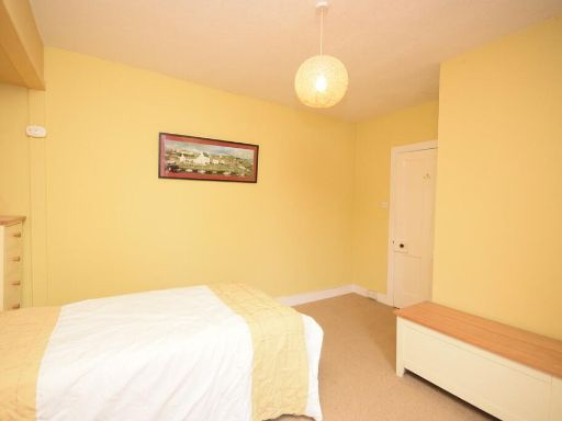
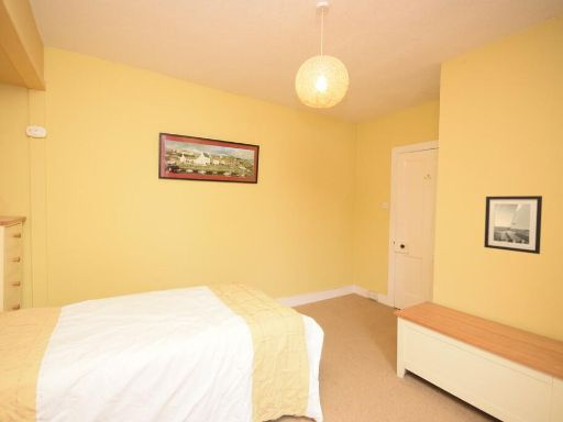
+ wall art (510, 223)
